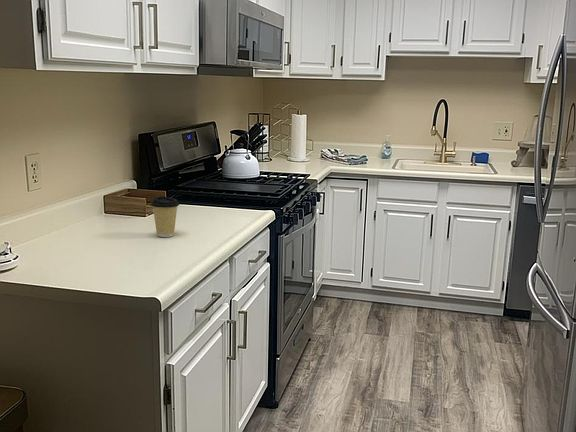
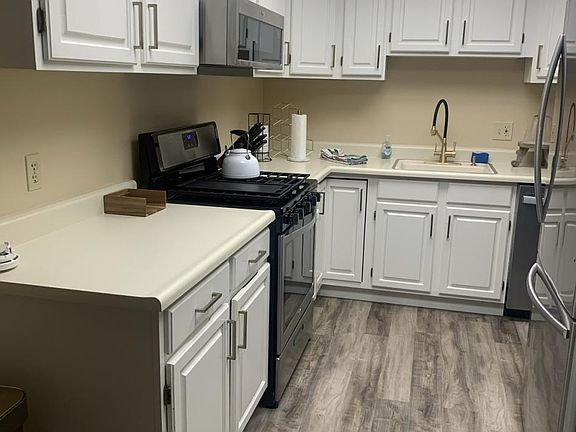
- coffee cup (165, 216)
